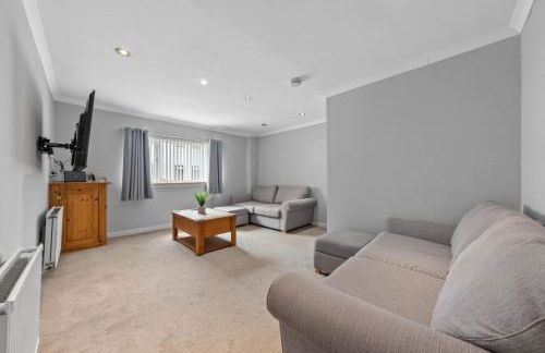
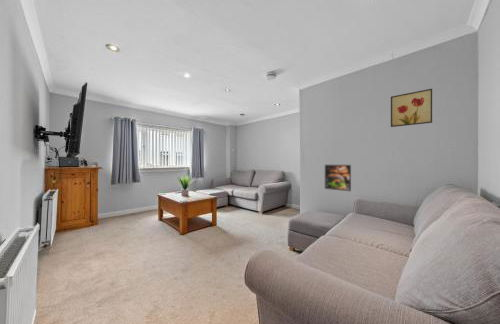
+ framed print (337, 177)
+ wall art (410, 109)
